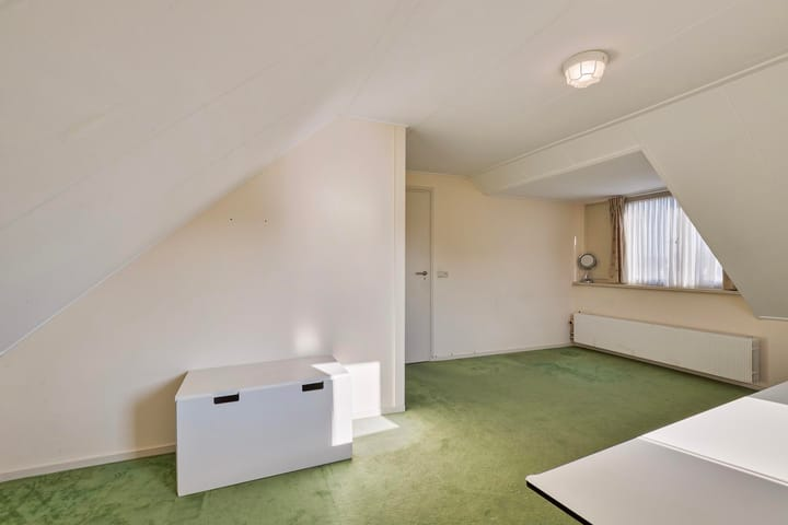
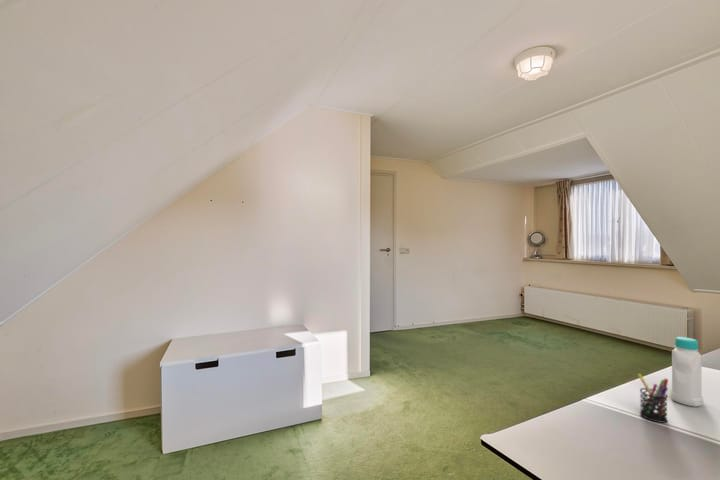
+ pen holder (656, 396)
+ bottle (686, 369)
